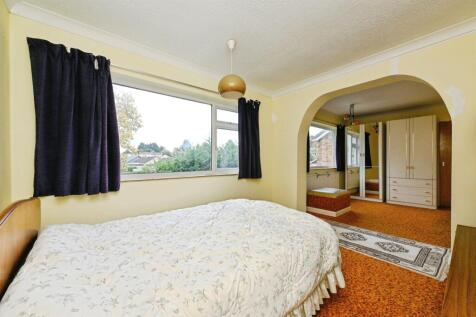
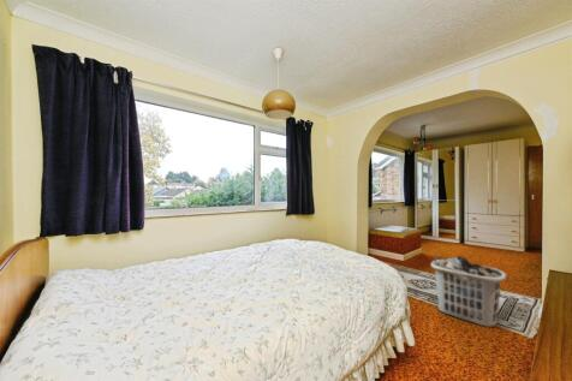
+ clothes hamper (465, 286)
